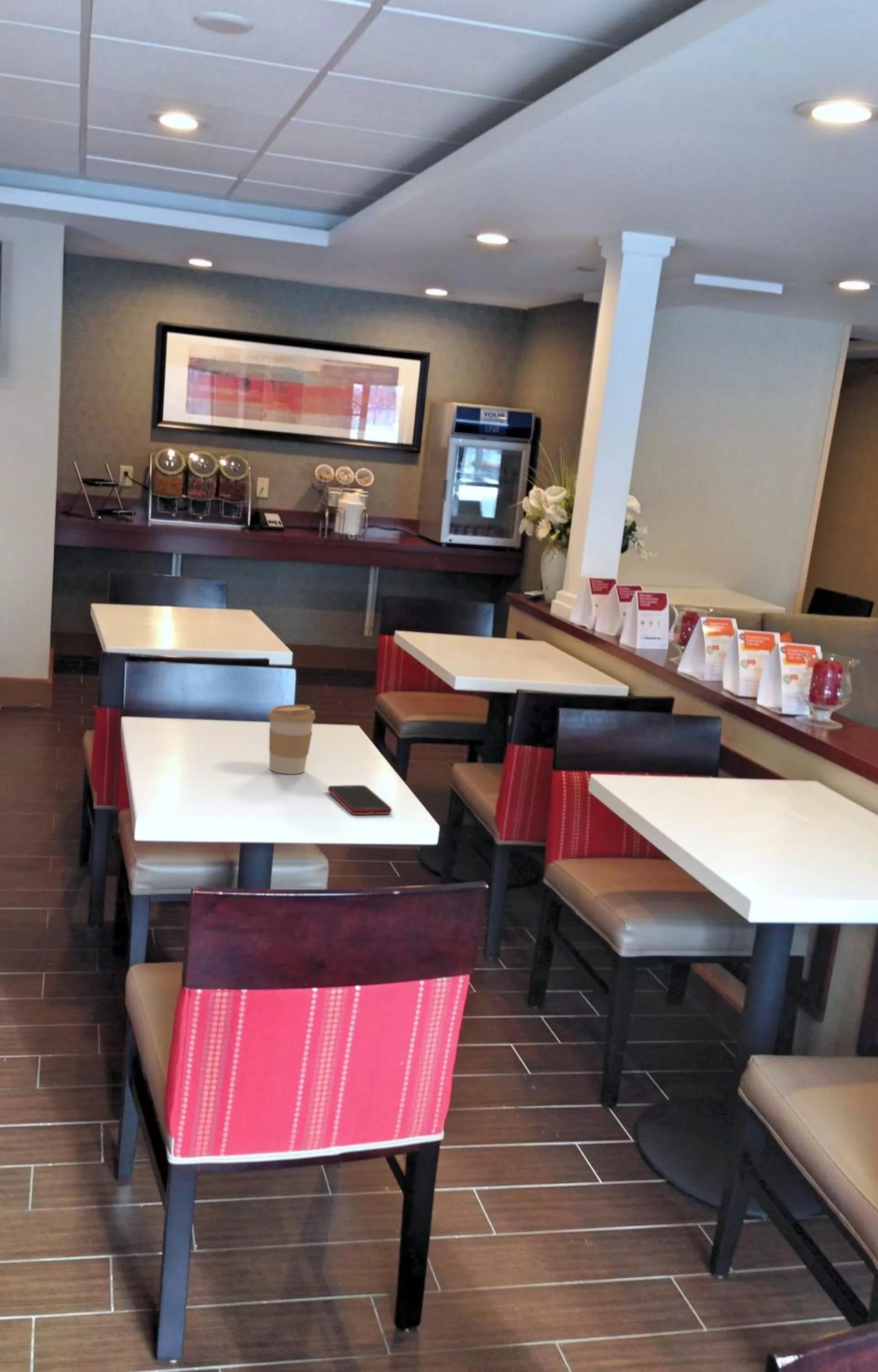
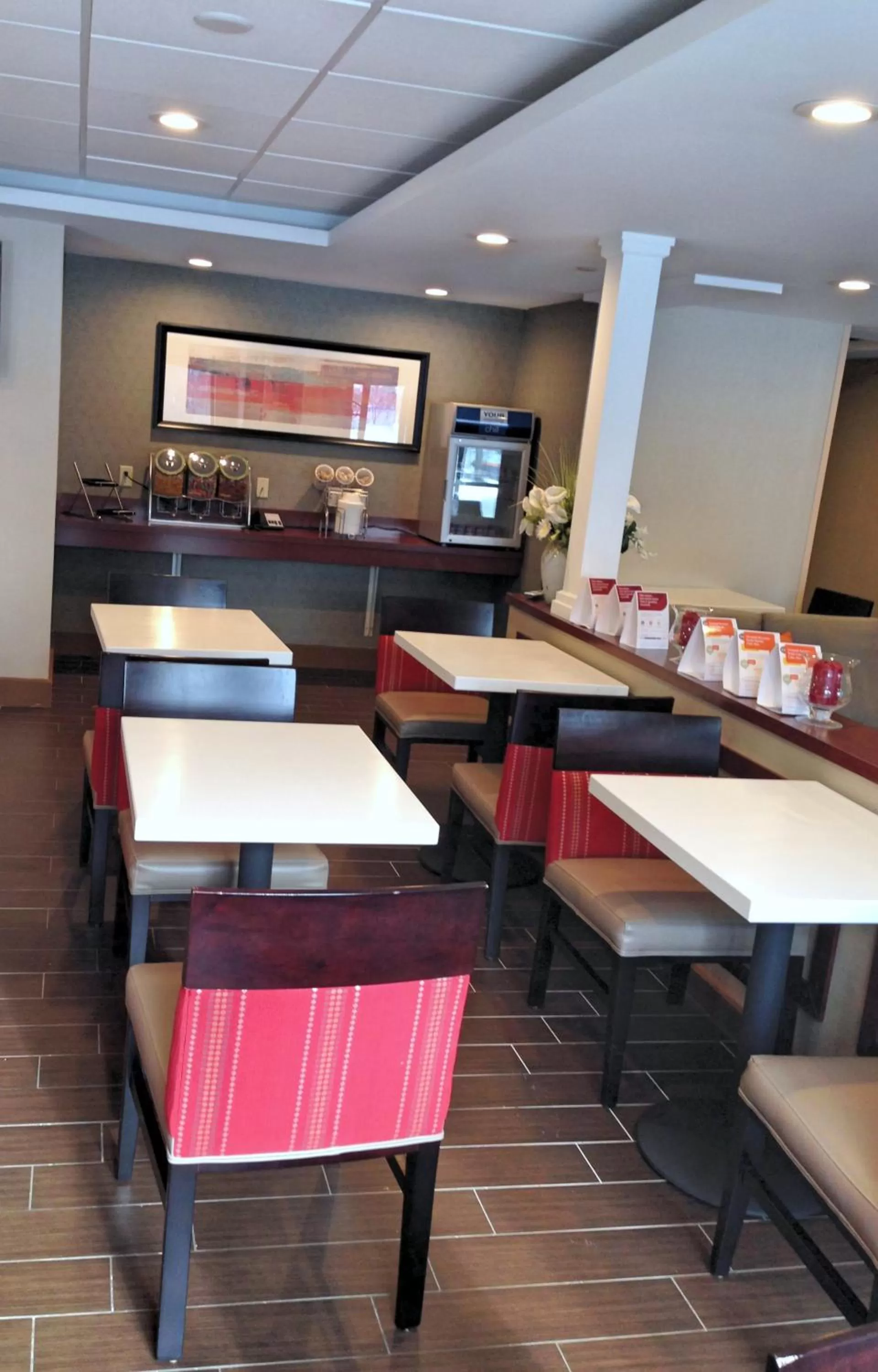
- cell phone (359, 799)
- coffee cup (289, 737)
